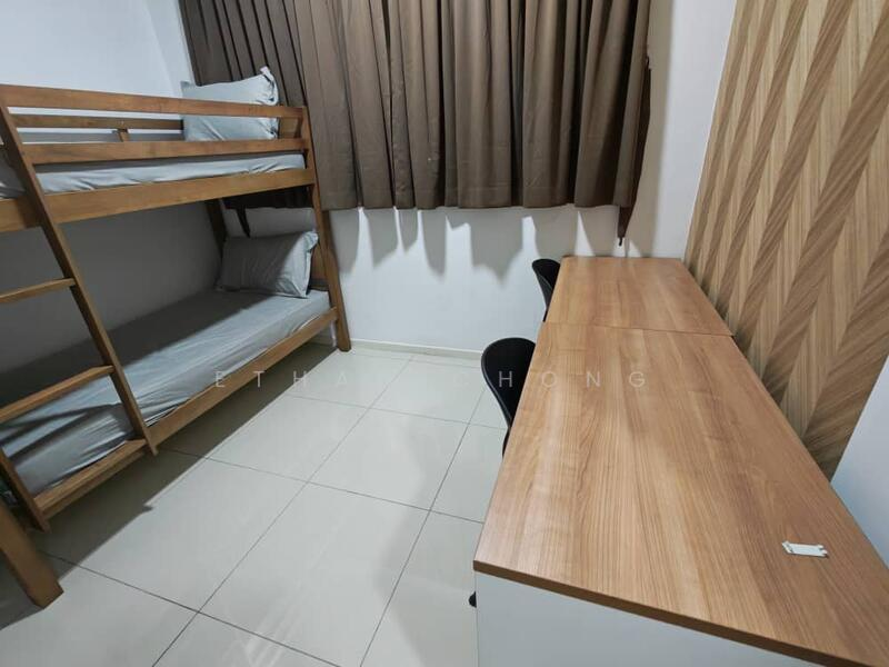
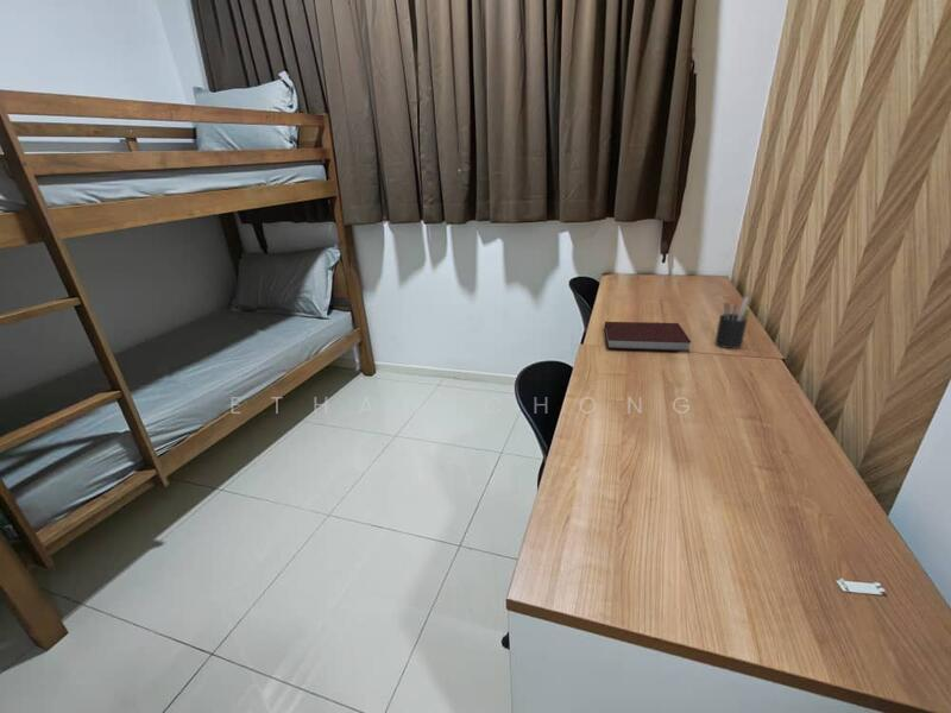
+ pen holder (733, 322)
+ notebook (643, 335)
